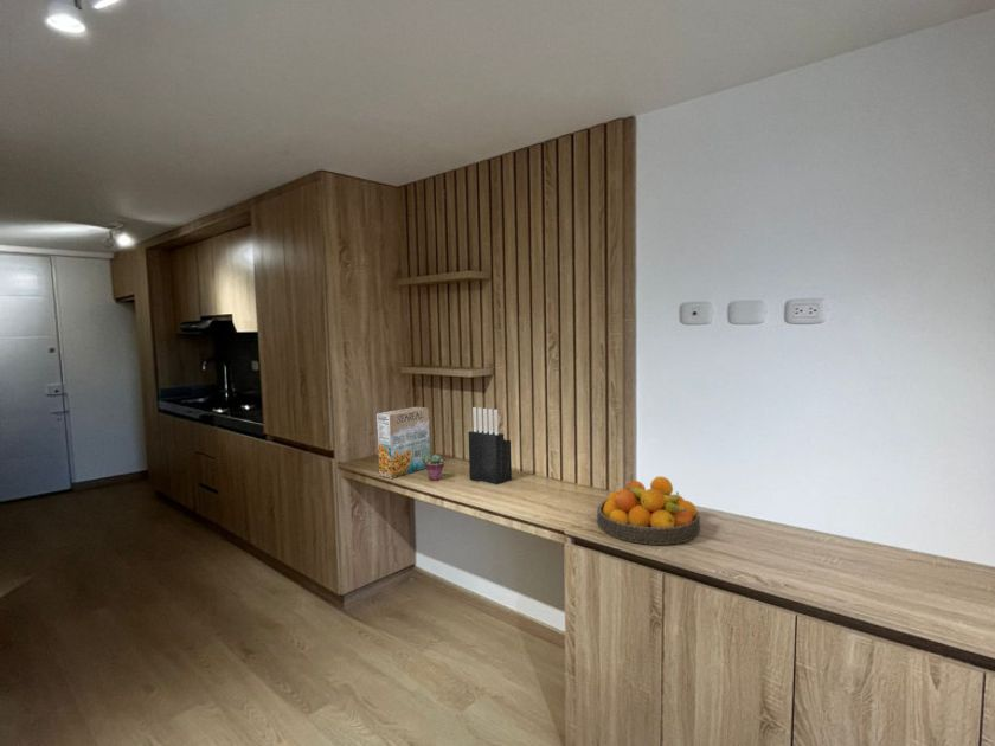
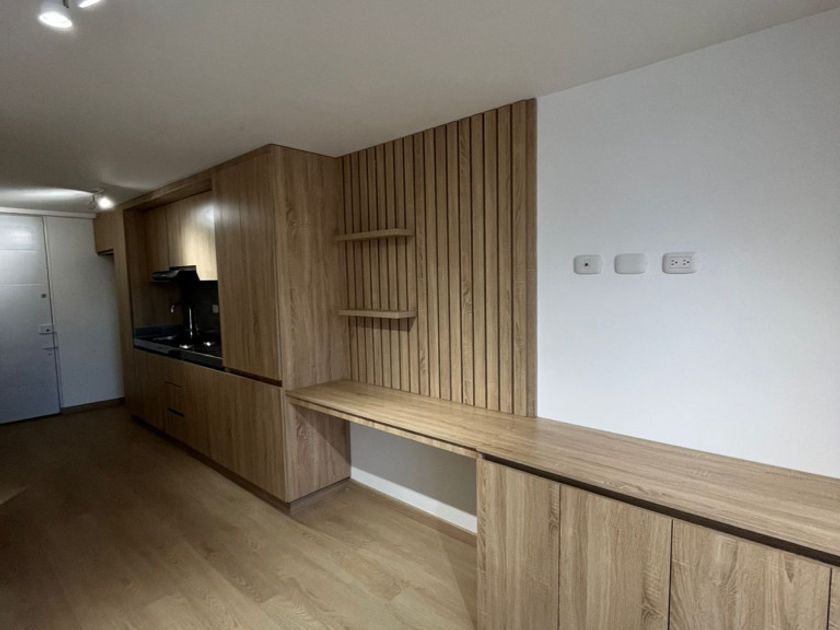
- potted succulent (435, 467)
- knife block (490, 443)
- fruit bowl (647, 503)
- cereal box (404, 440)
